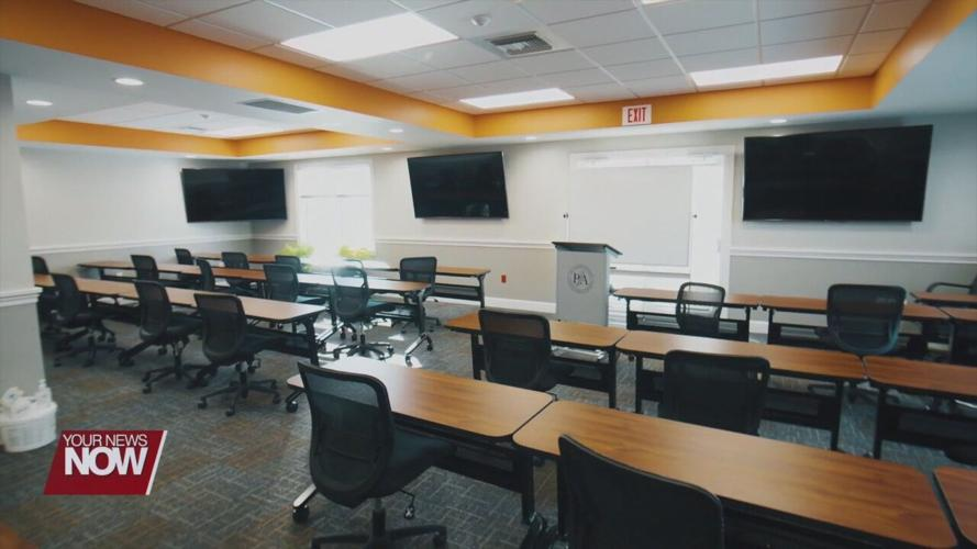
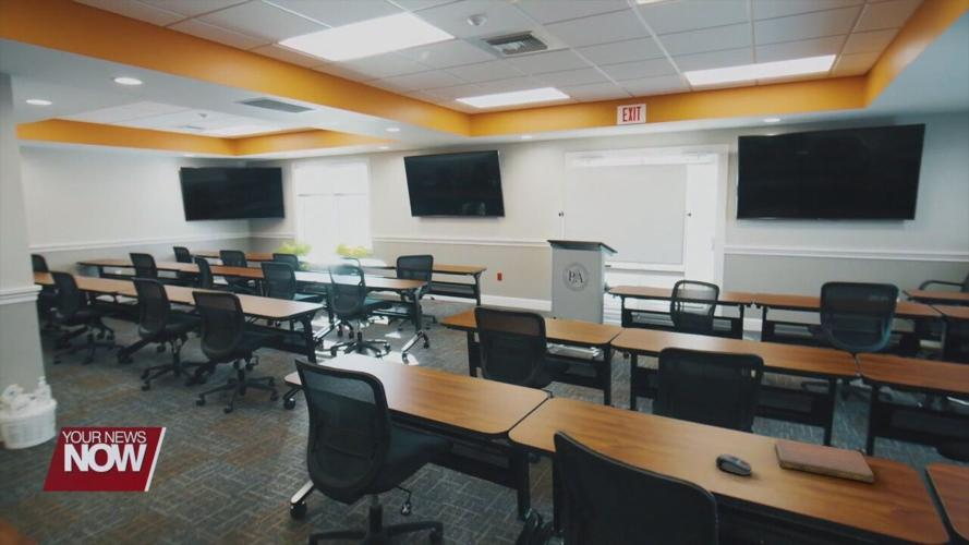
+ computer mouse (732, 462)
+ notebook (820, 459)
